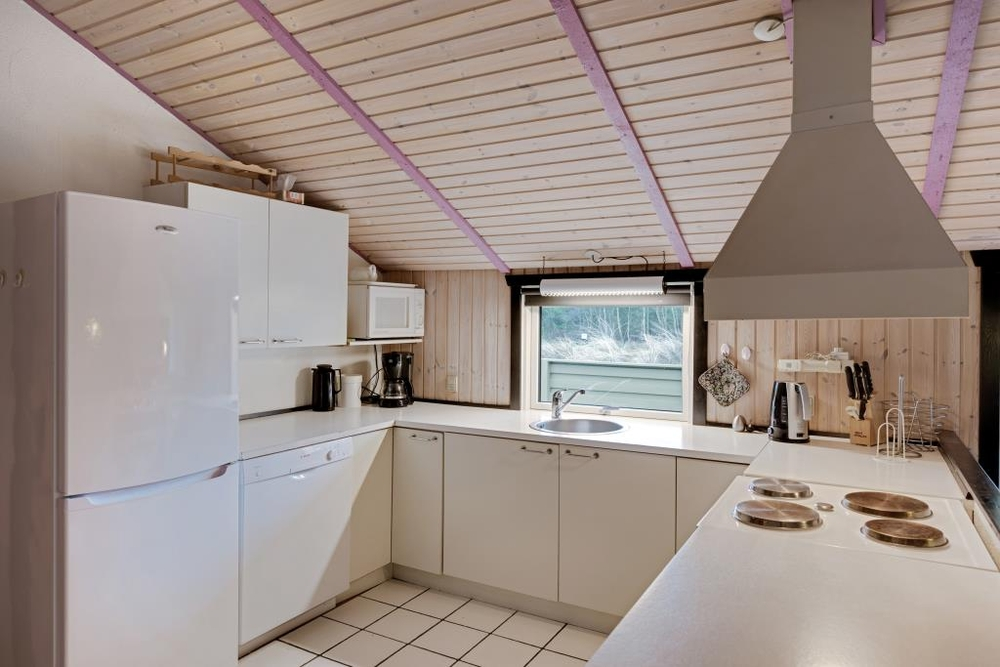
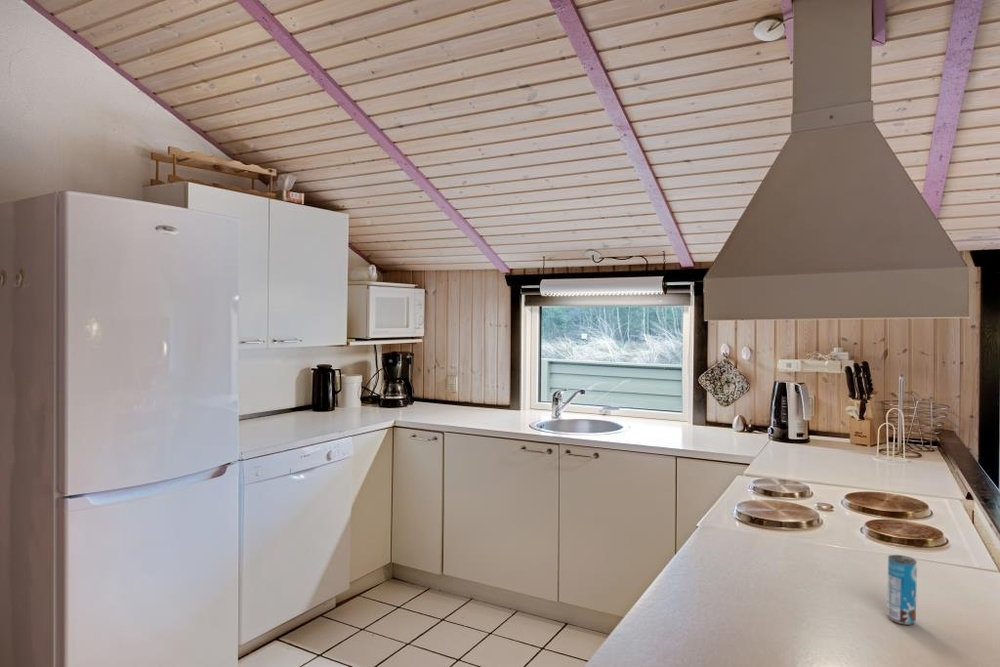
+ beverage can (901, 589)
